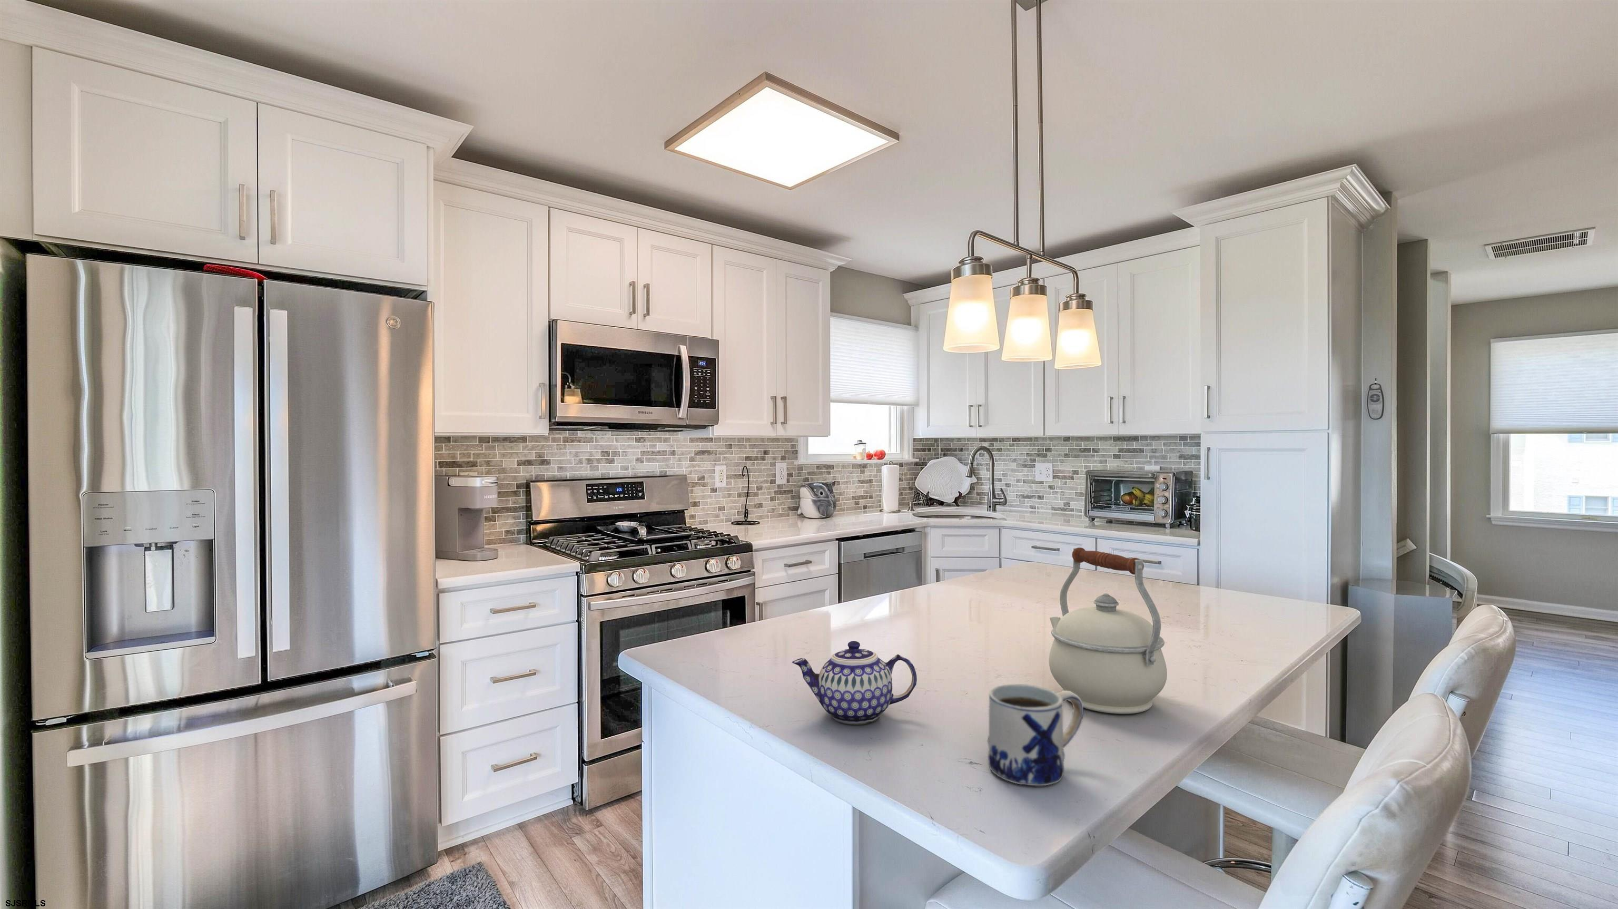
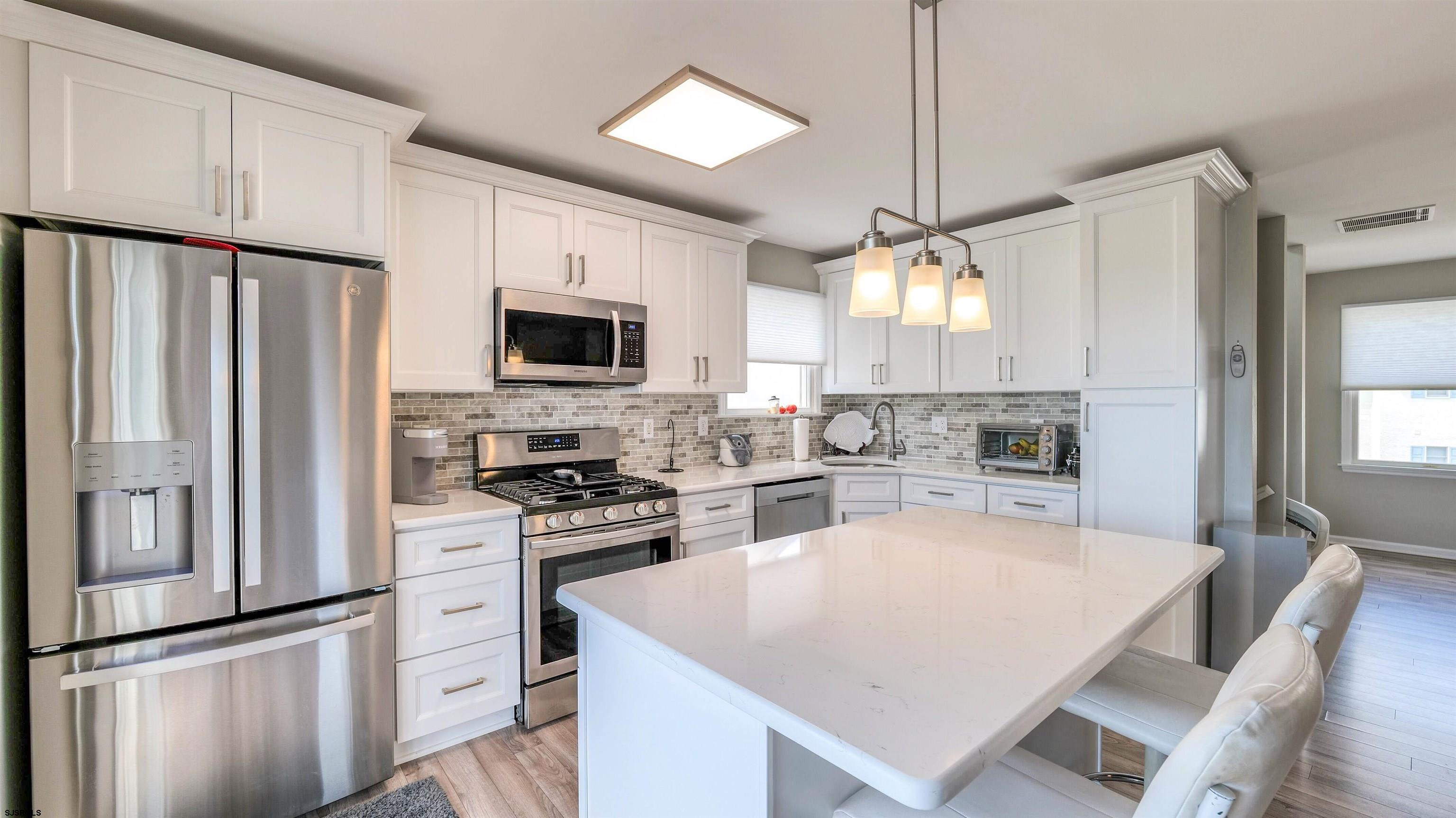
- teapot (855, 678)
- mug (1033, 730)
- kettle (1099, 623)
